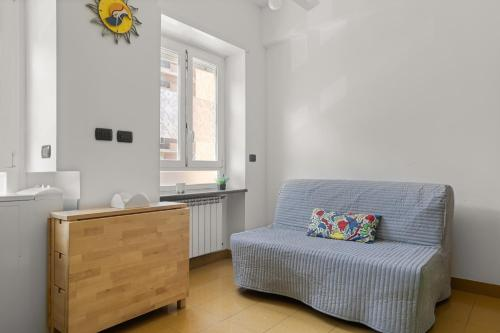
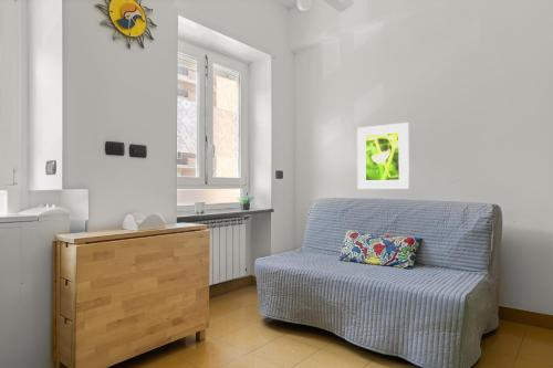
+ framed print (382, 157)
